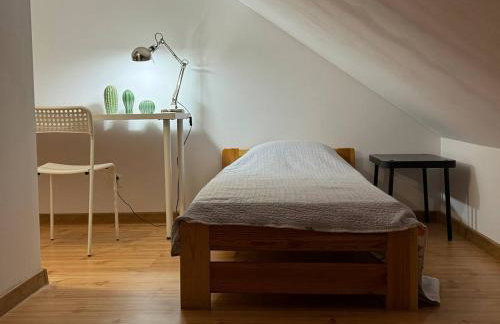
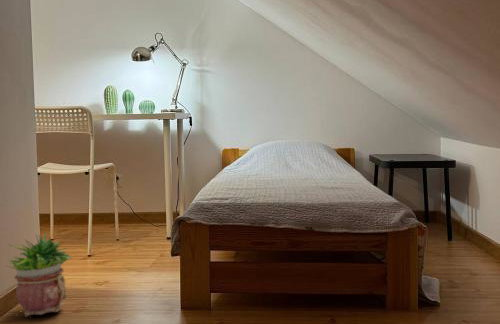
+ potted plant (38, 272)
